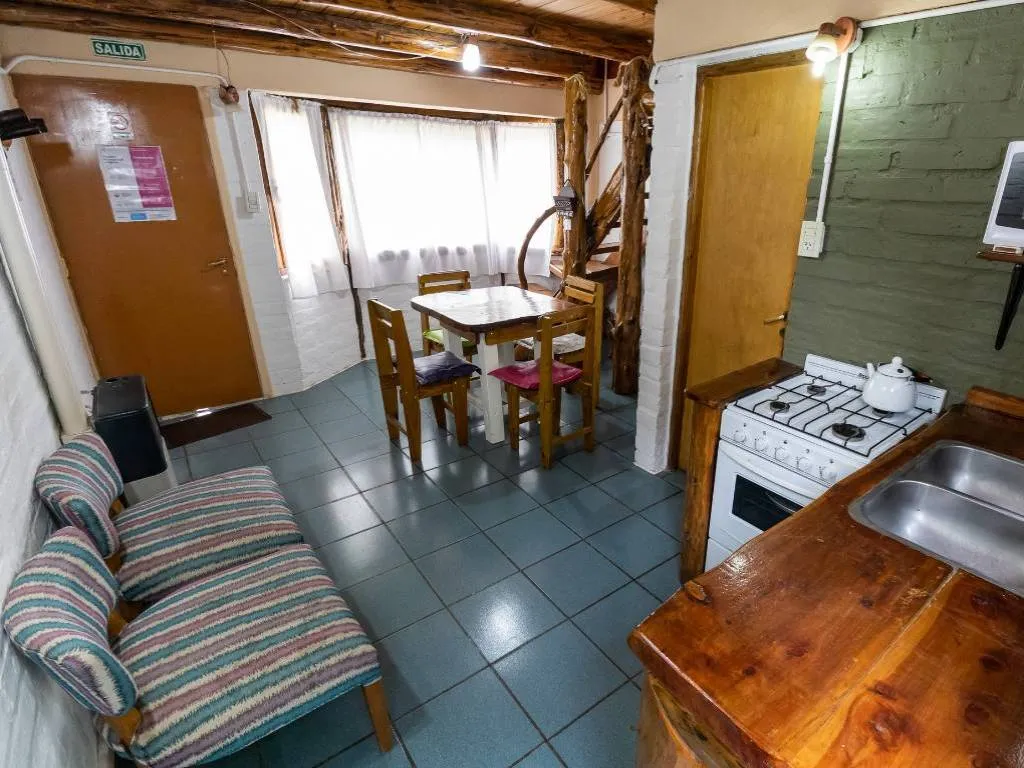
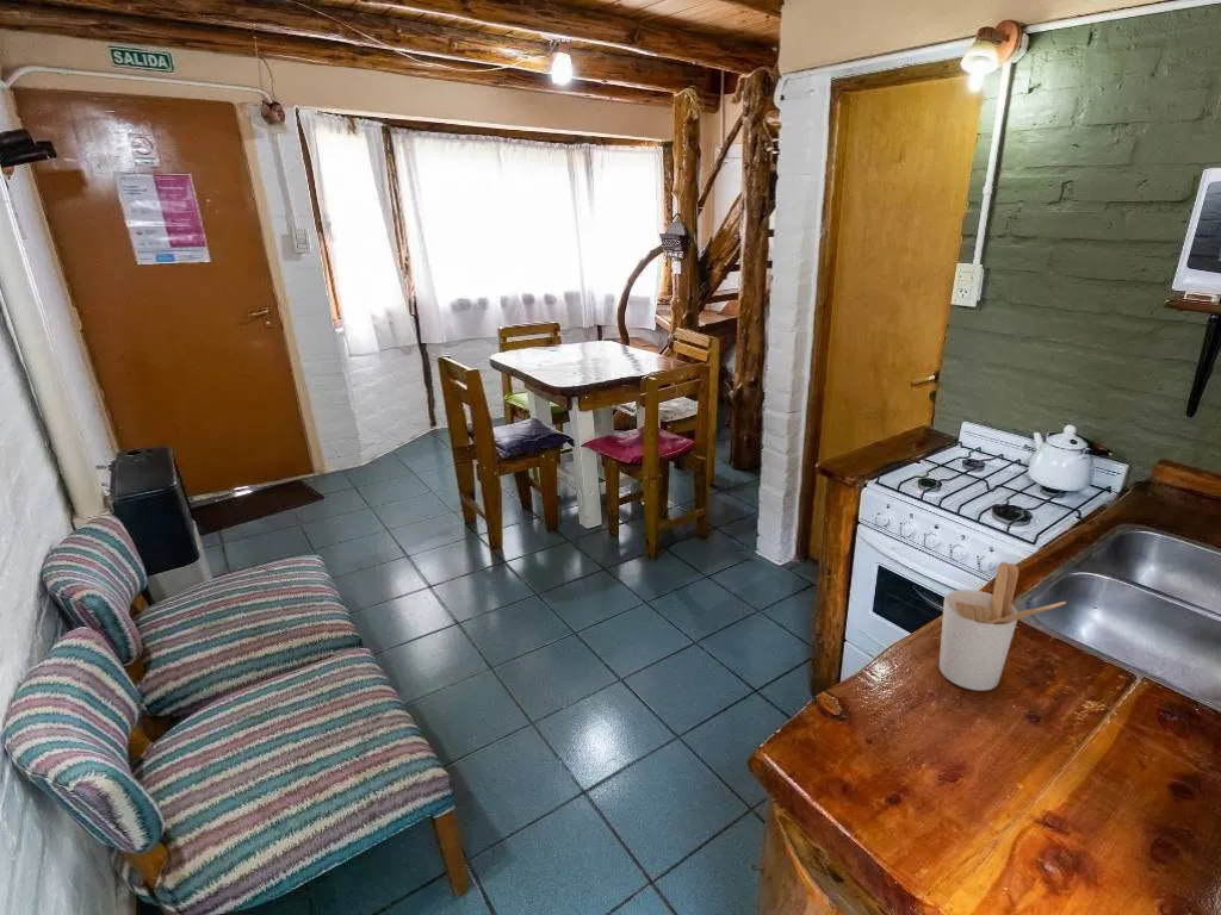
+ utensil holder (993, 631)
